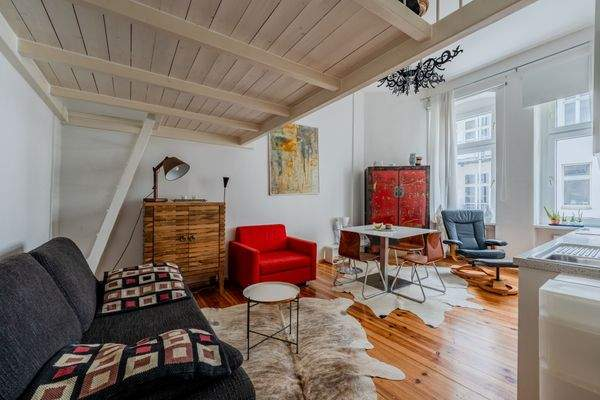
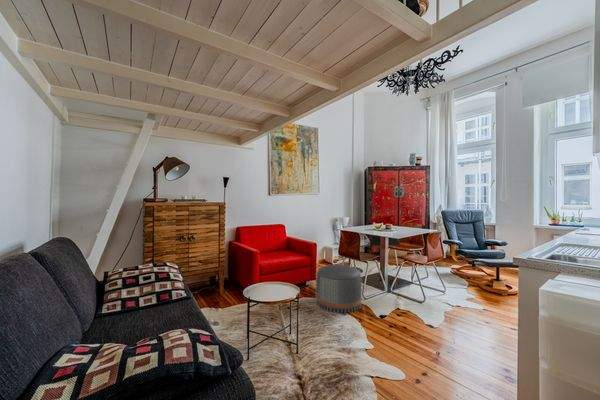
+ pouf (338, 284)
